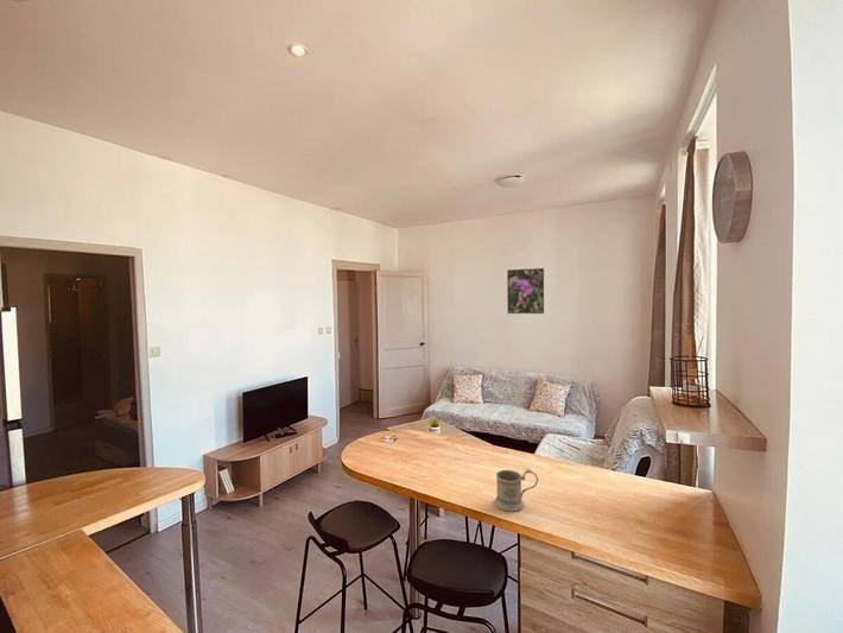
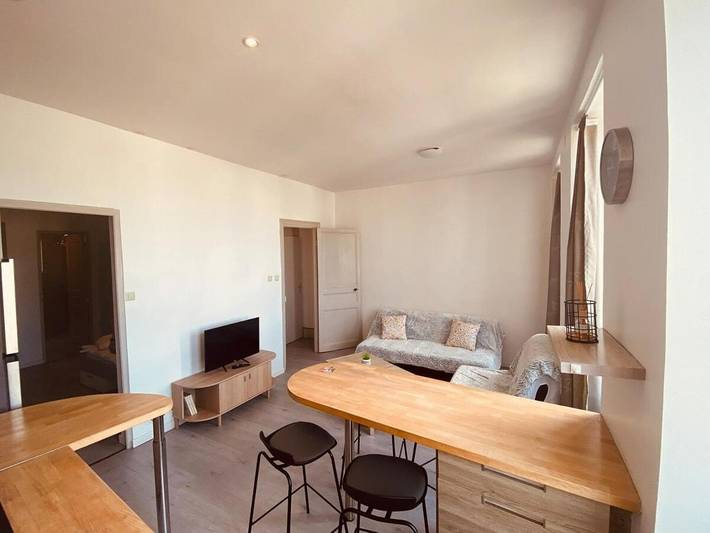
- mug (515, 486)
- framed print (525, 291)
